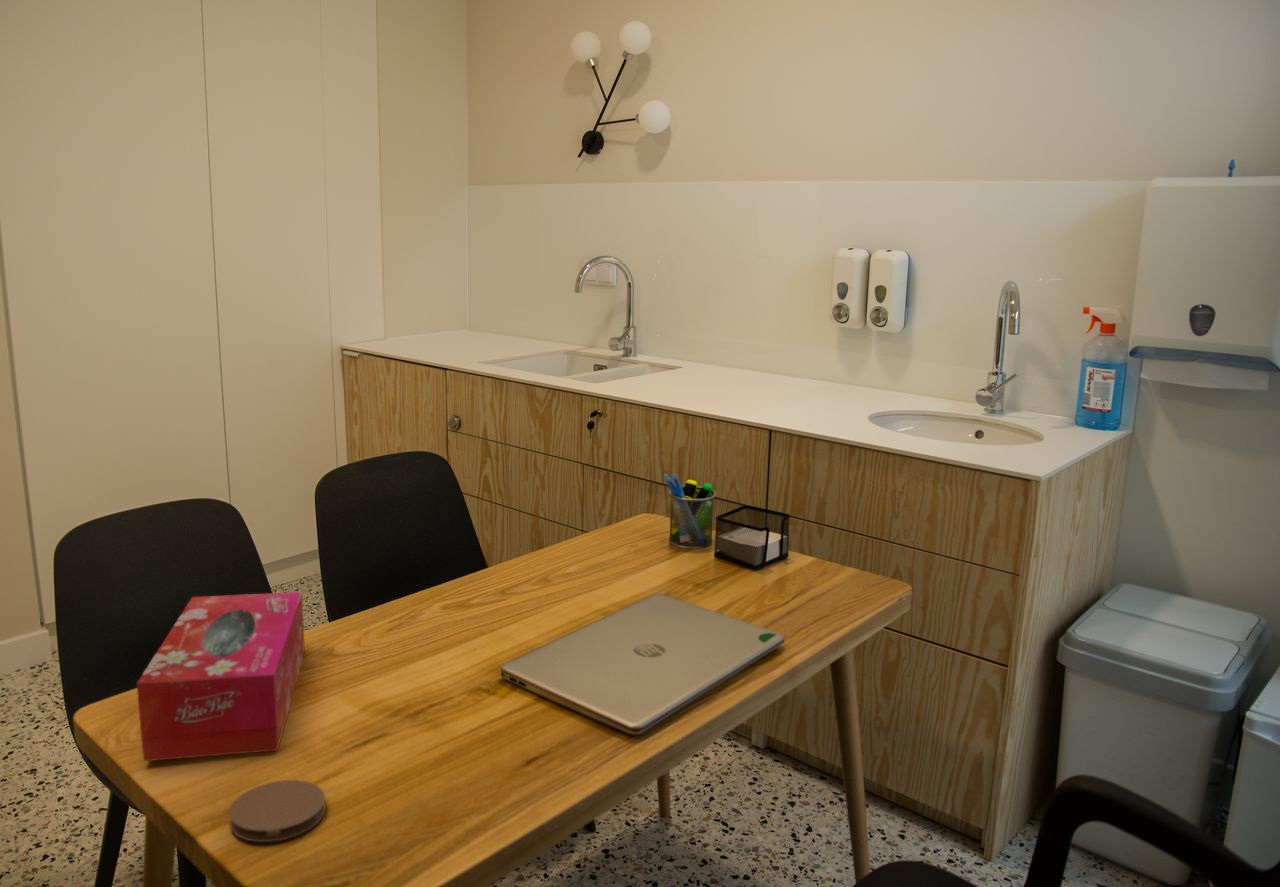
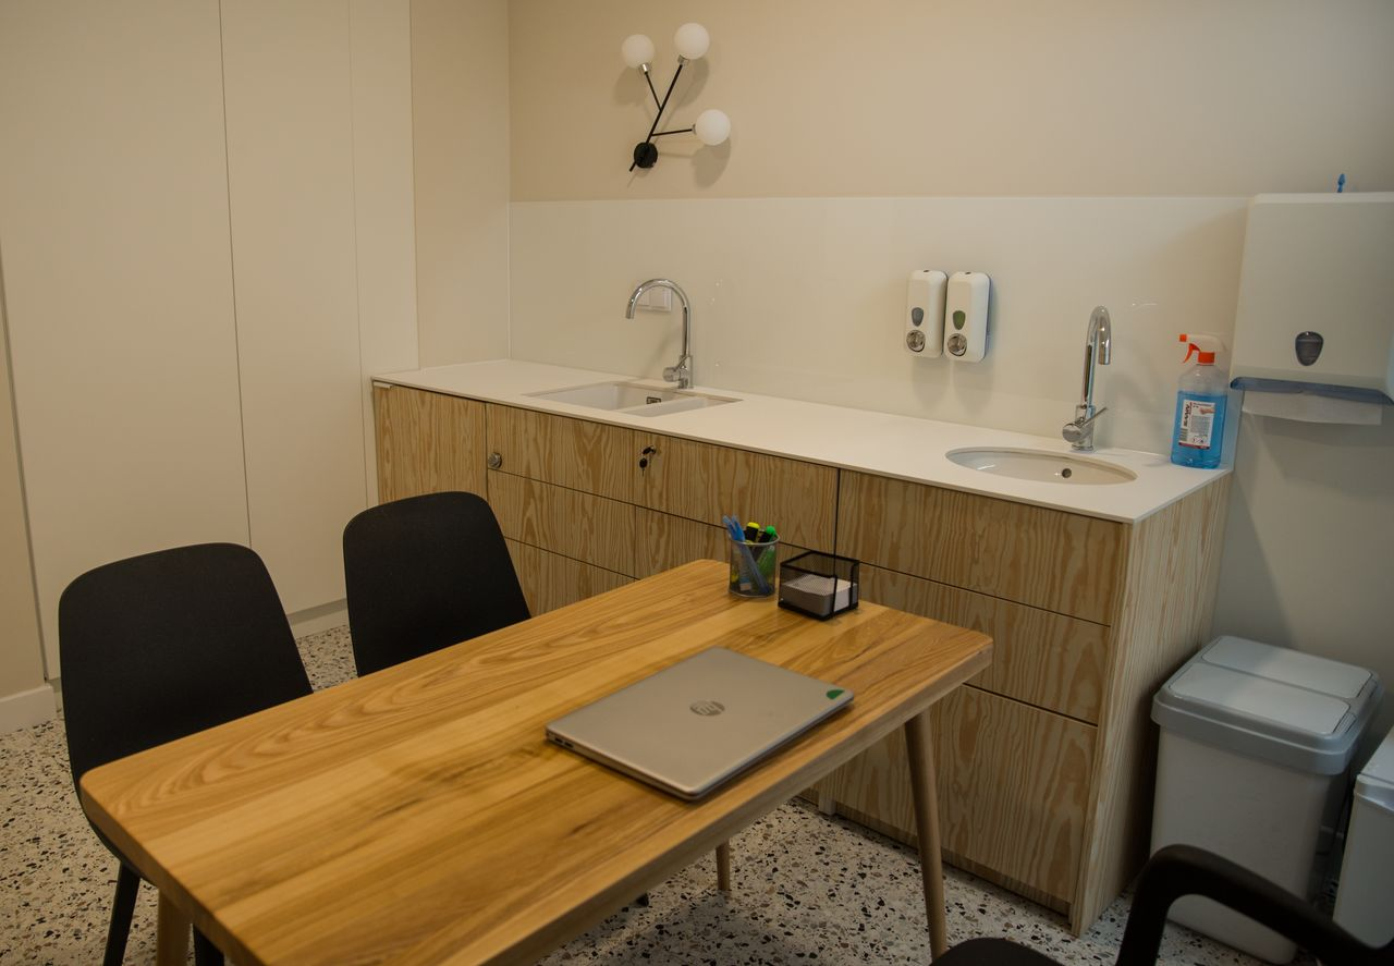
- tissue box (231, 667)
- coaster (278, 809)
